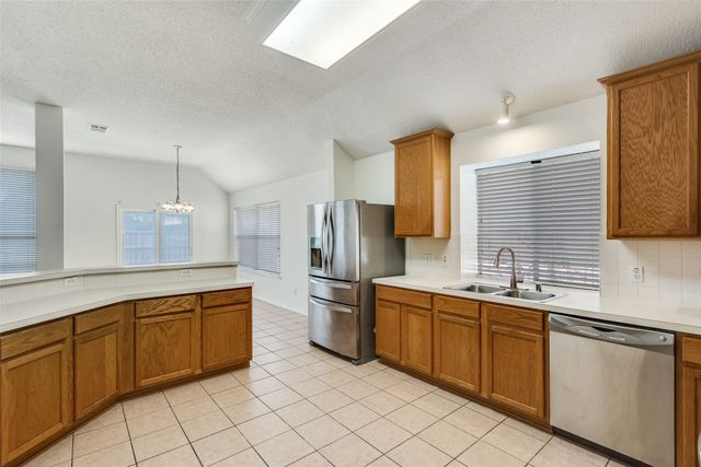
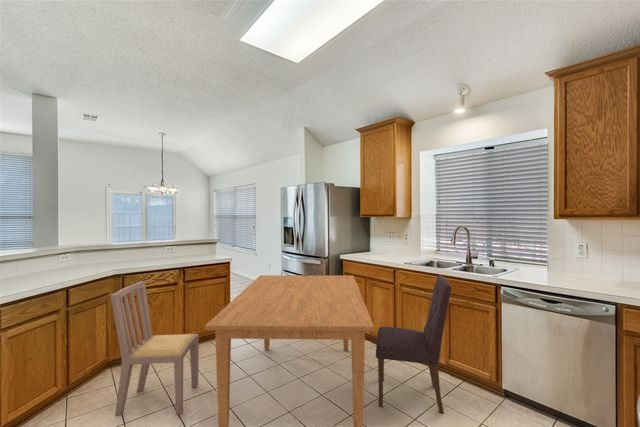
+ dining chair (158, 343)
+ dining table (300, 338)
+ dining chair (411, 336)
